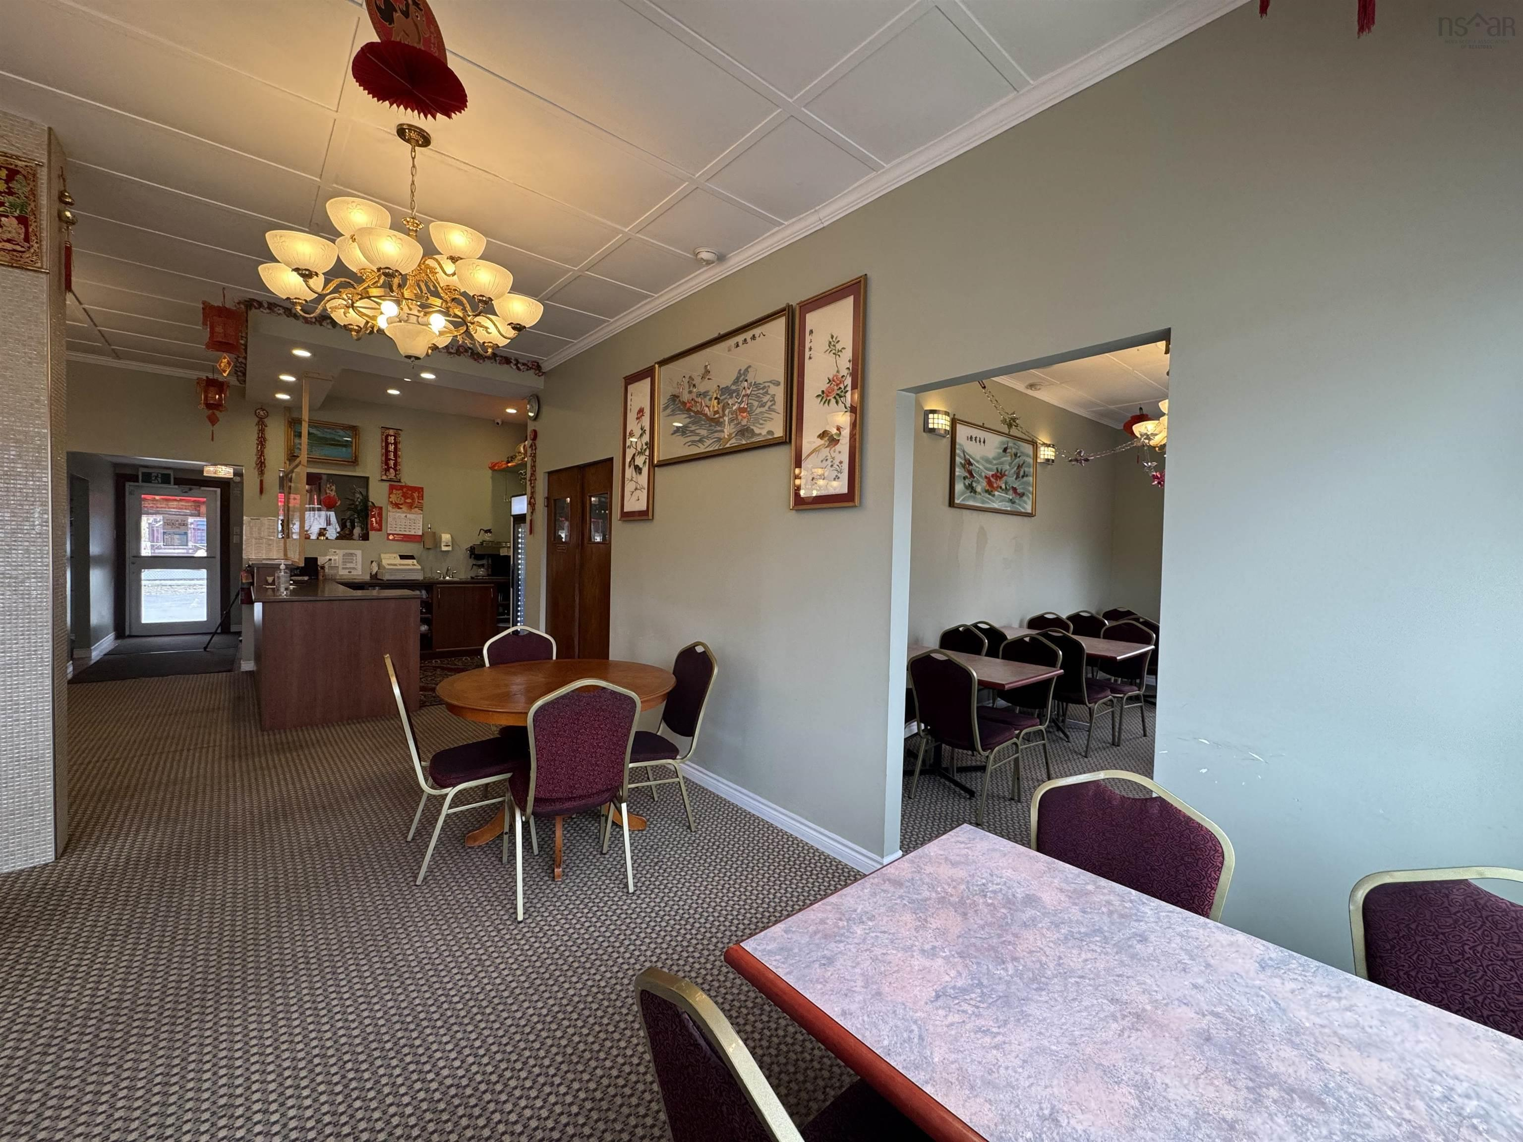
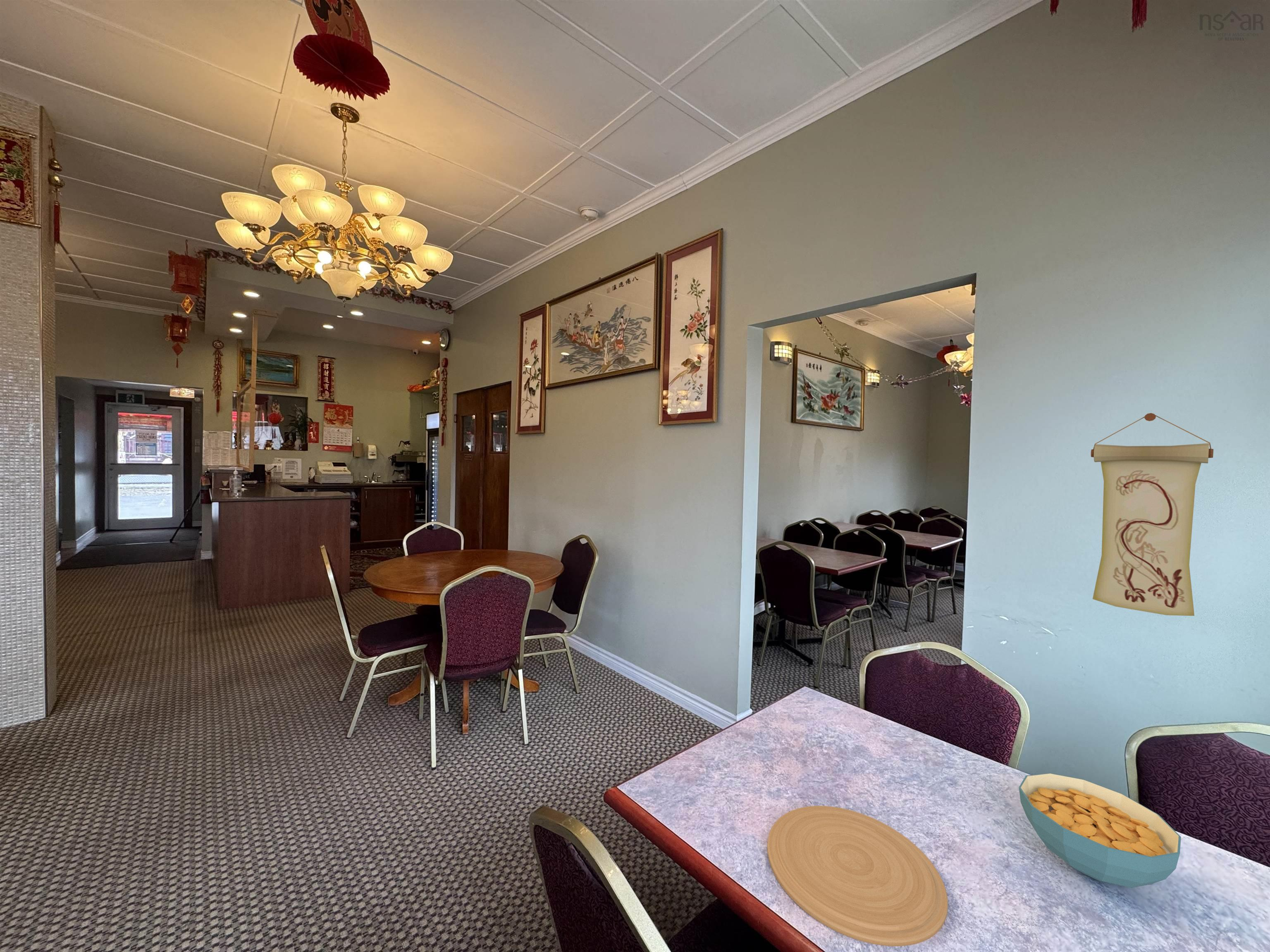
+ wall scroll (1145, 512)
+ cereal bowl (1093, 838)
+ plate (852, 863)
